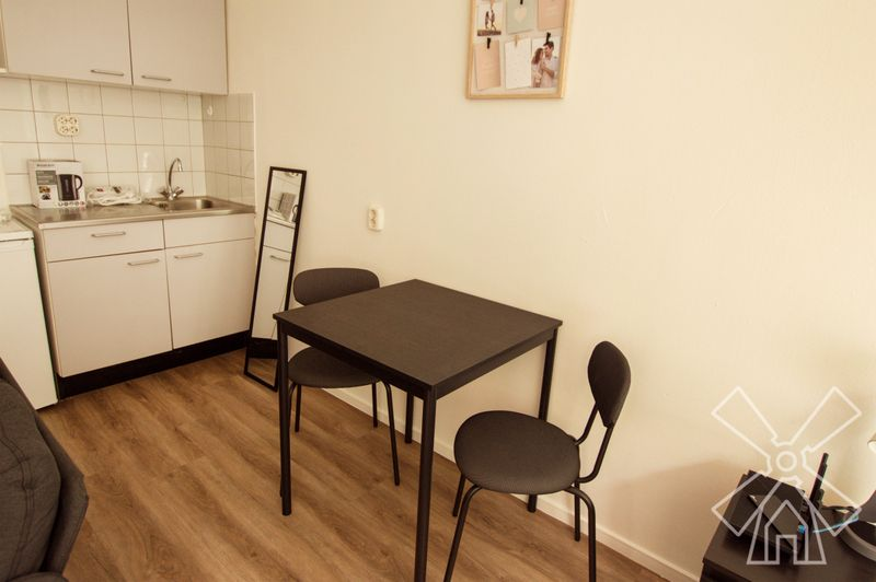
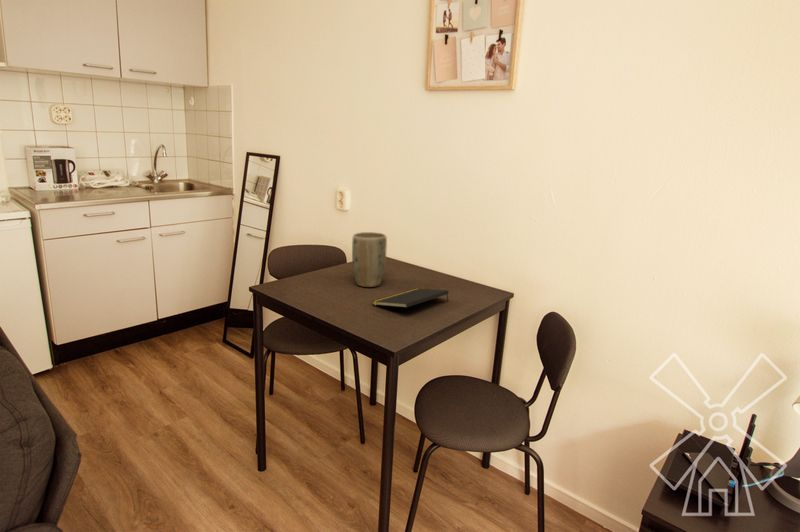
+ plant pot (369, 259)
+ notepad (410, 297)
